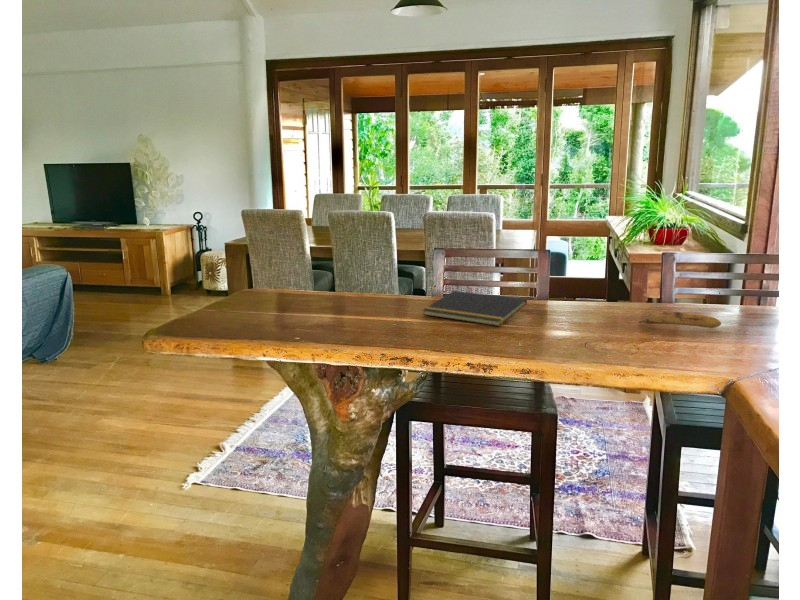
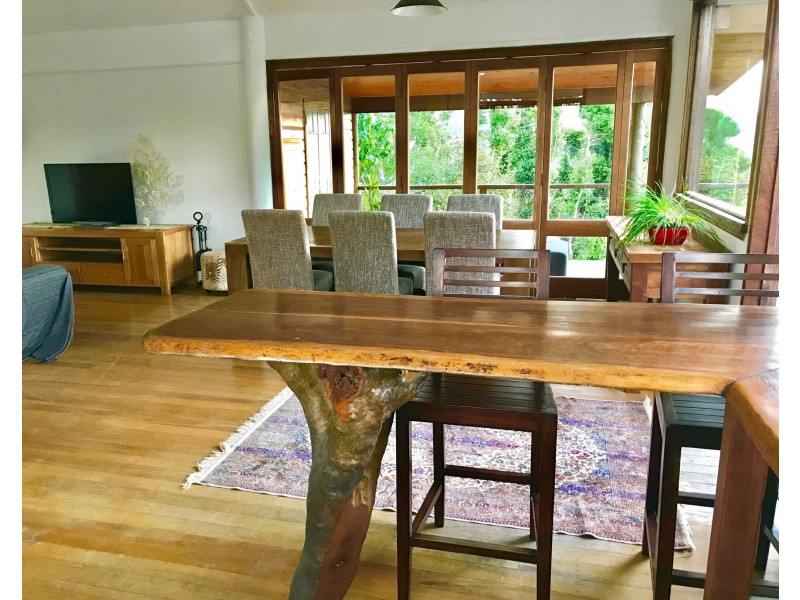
- banana (681, 319)
- notepad (474, 306)
